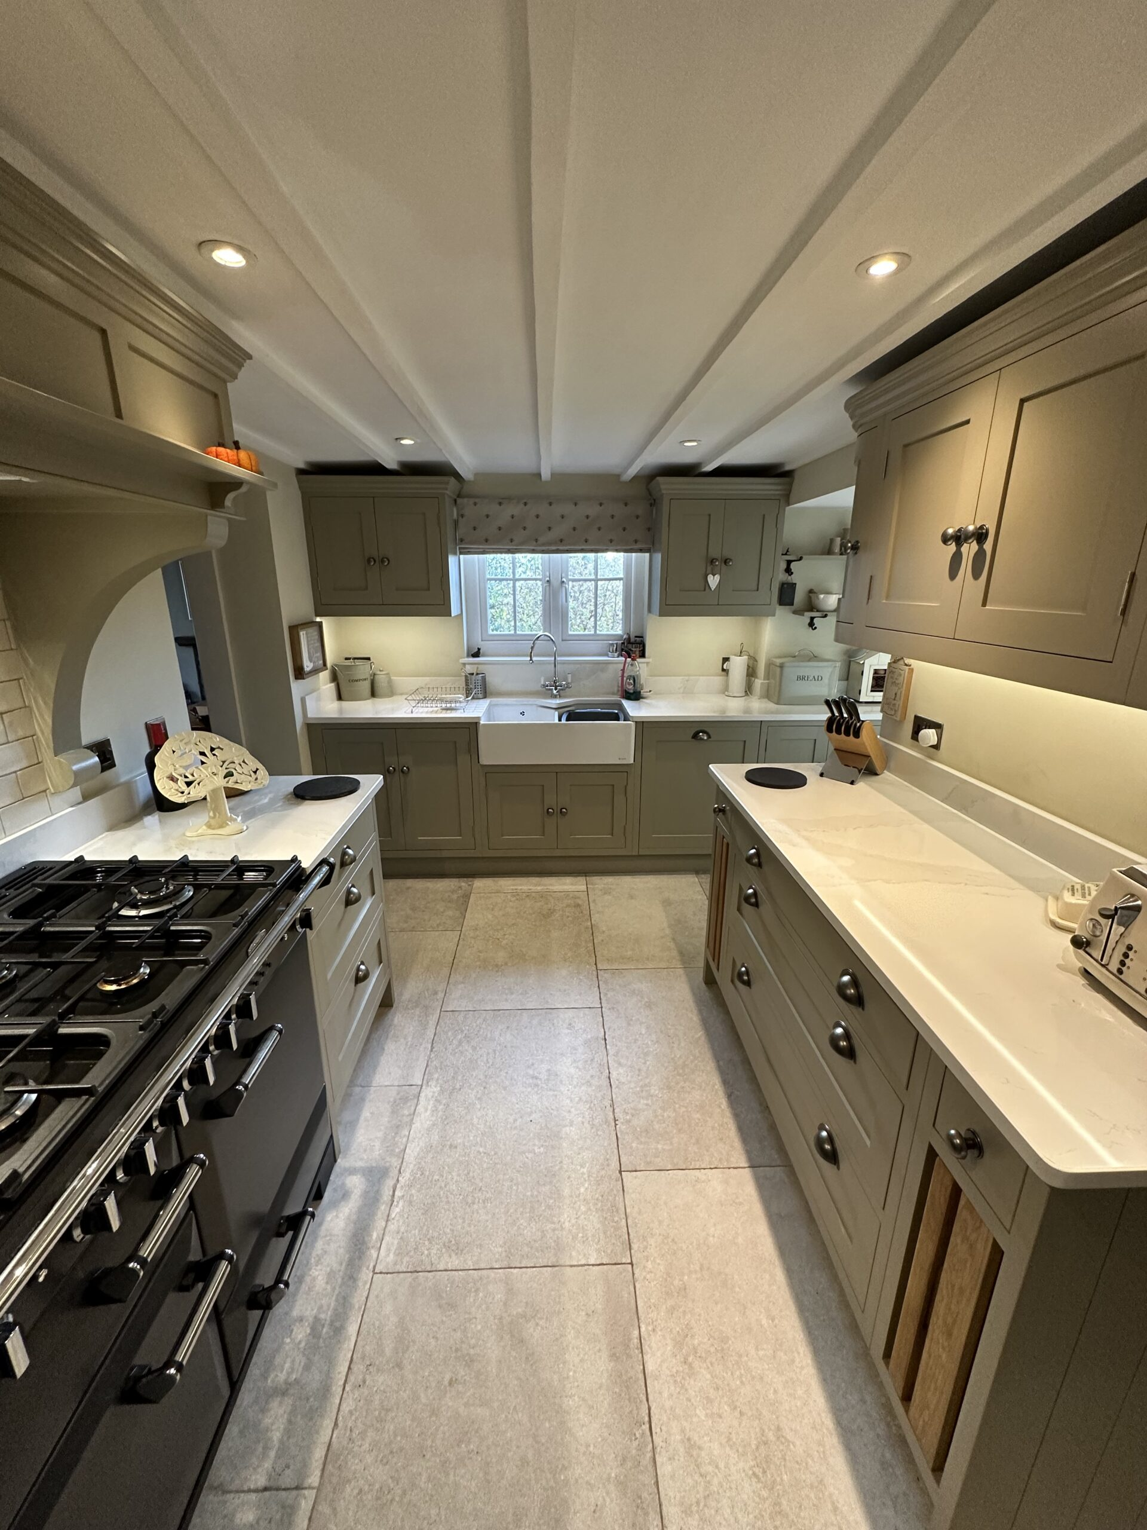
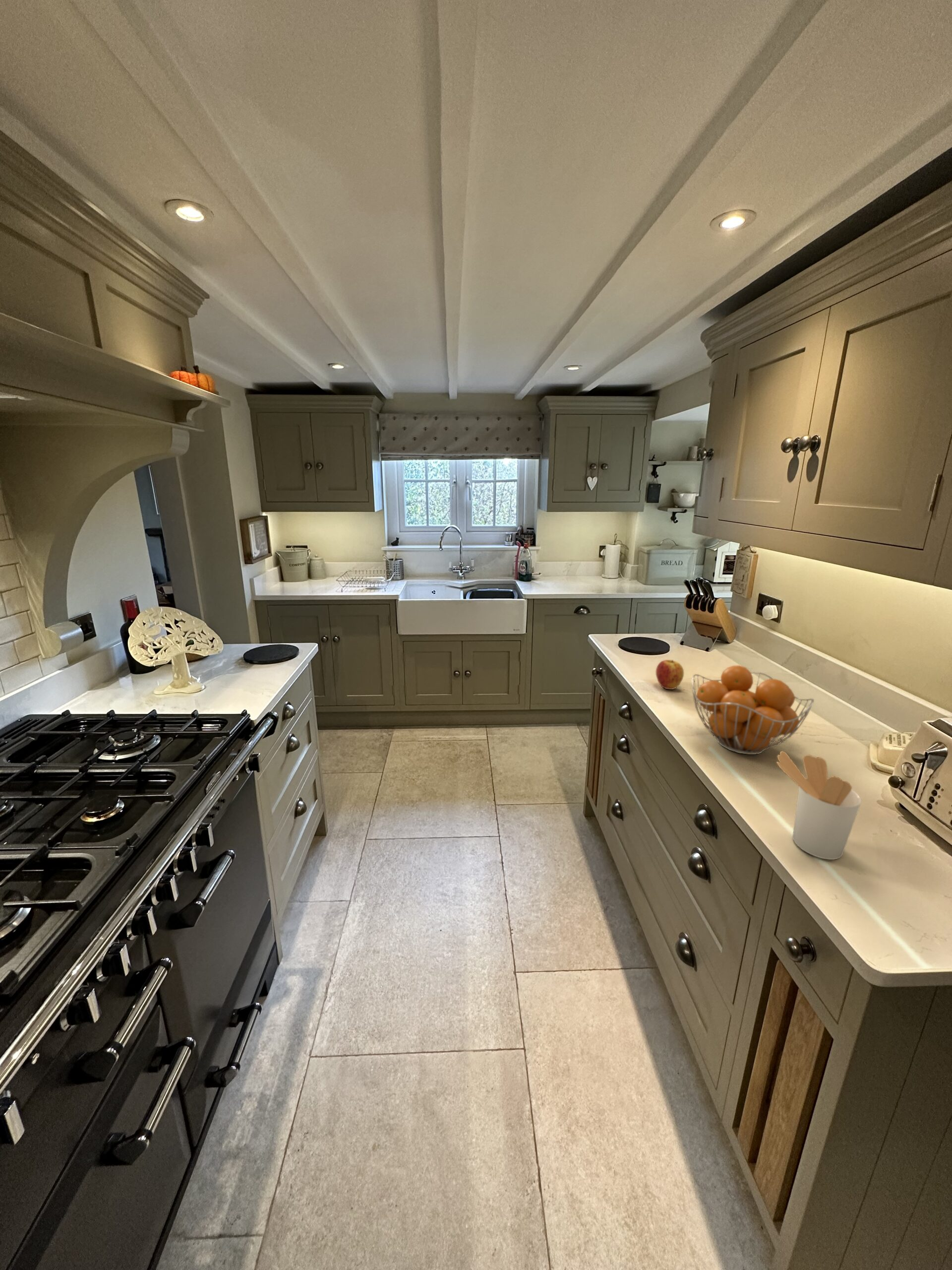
+ fruit basket (746, 709)
+ utensil holder (810, 802)
+ apple (670, 674)
